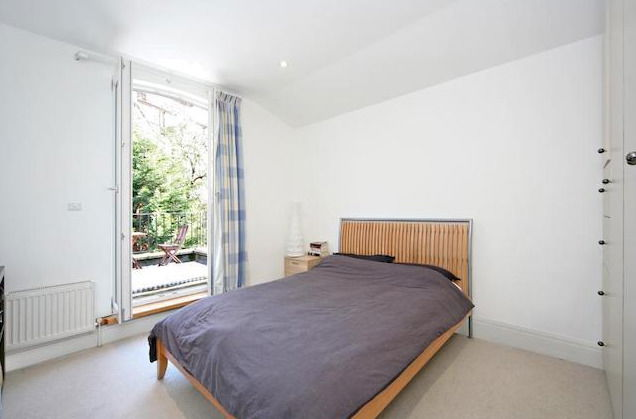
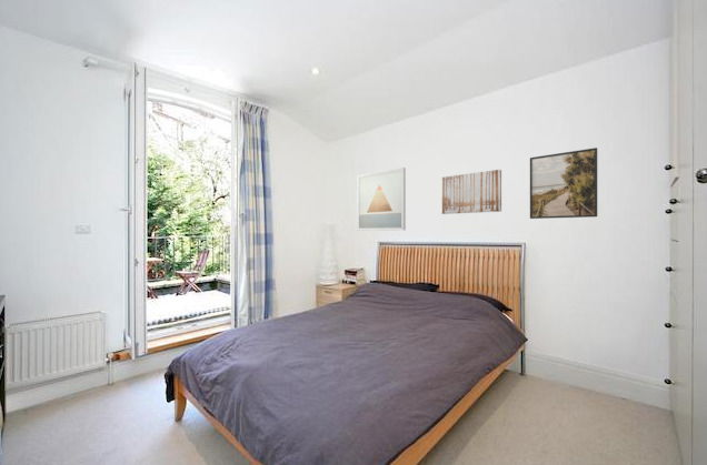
+ wall art (469, 193)
+ wall art (379, 201)
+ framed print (561, 185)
